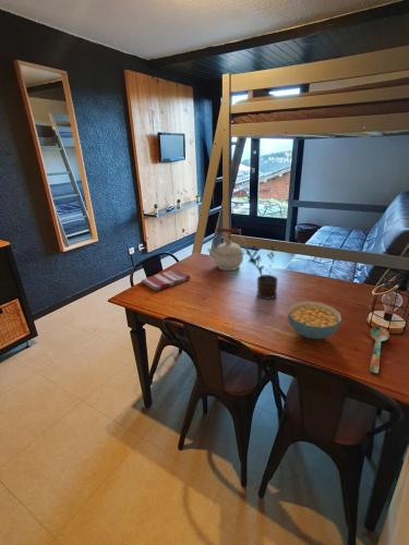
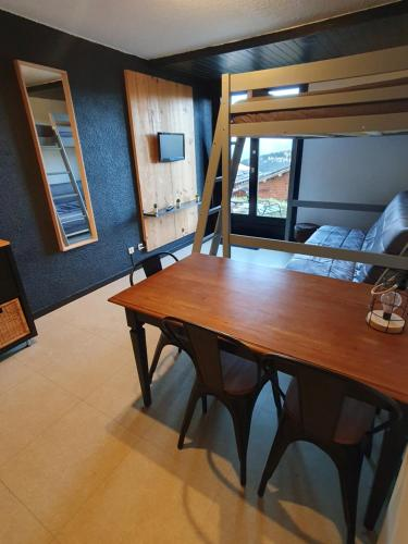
- dish towel (166, 278)
- potted plant (261, 270)
- spoon (376, 347)
- kettle (226, 247)
- cereal bowl (312, 324)
